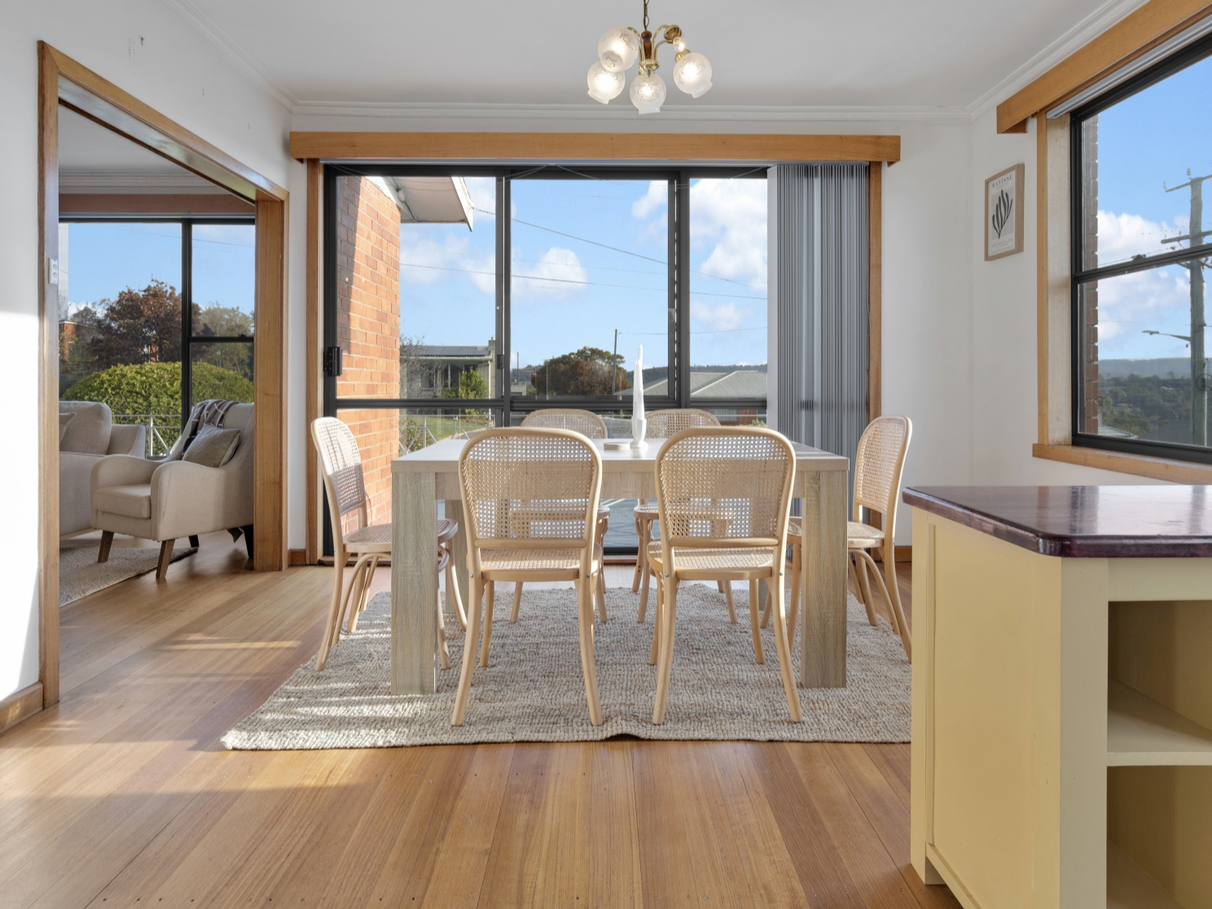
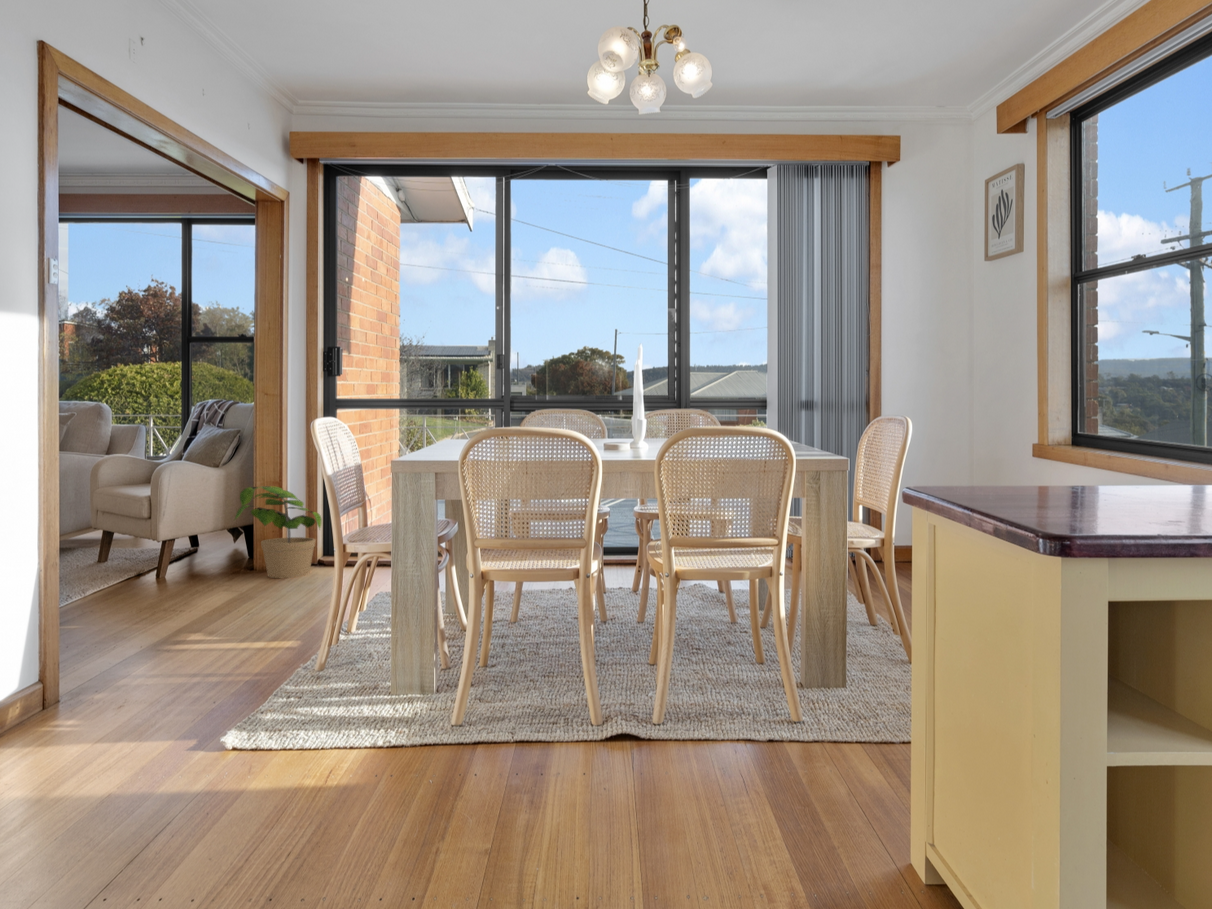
+ potted plant (269, 539)
